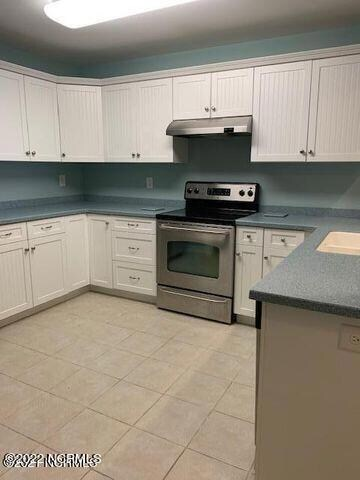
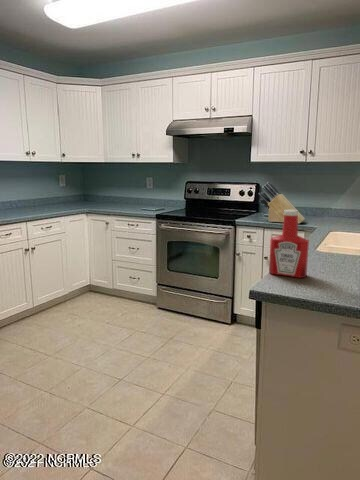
+ knife block (281, 202)
+ soap bottle (289, 242)
